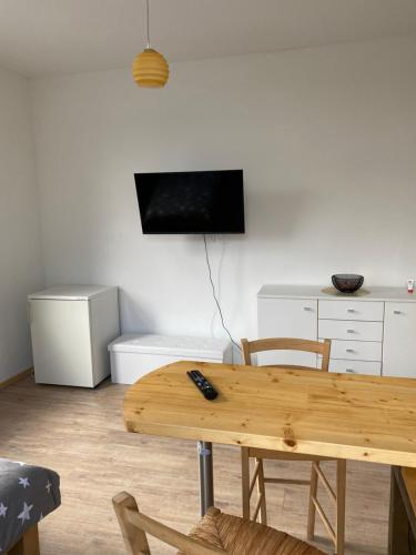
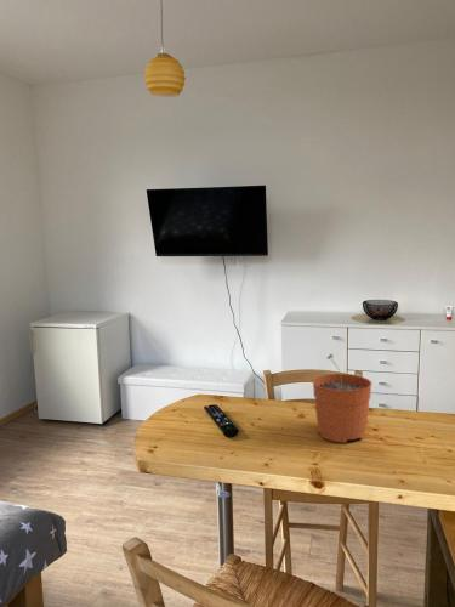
+ plant pot (341, 395)
